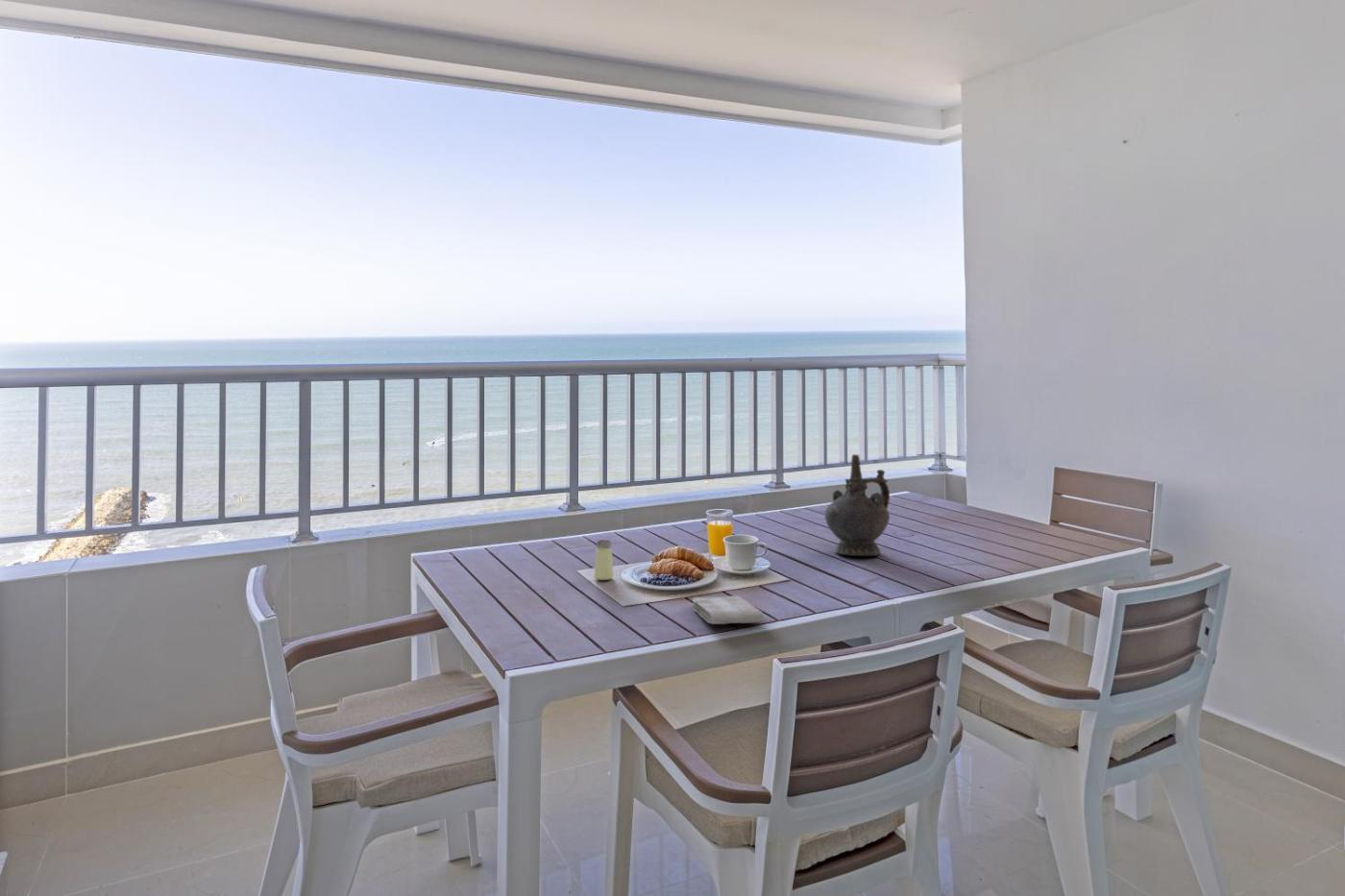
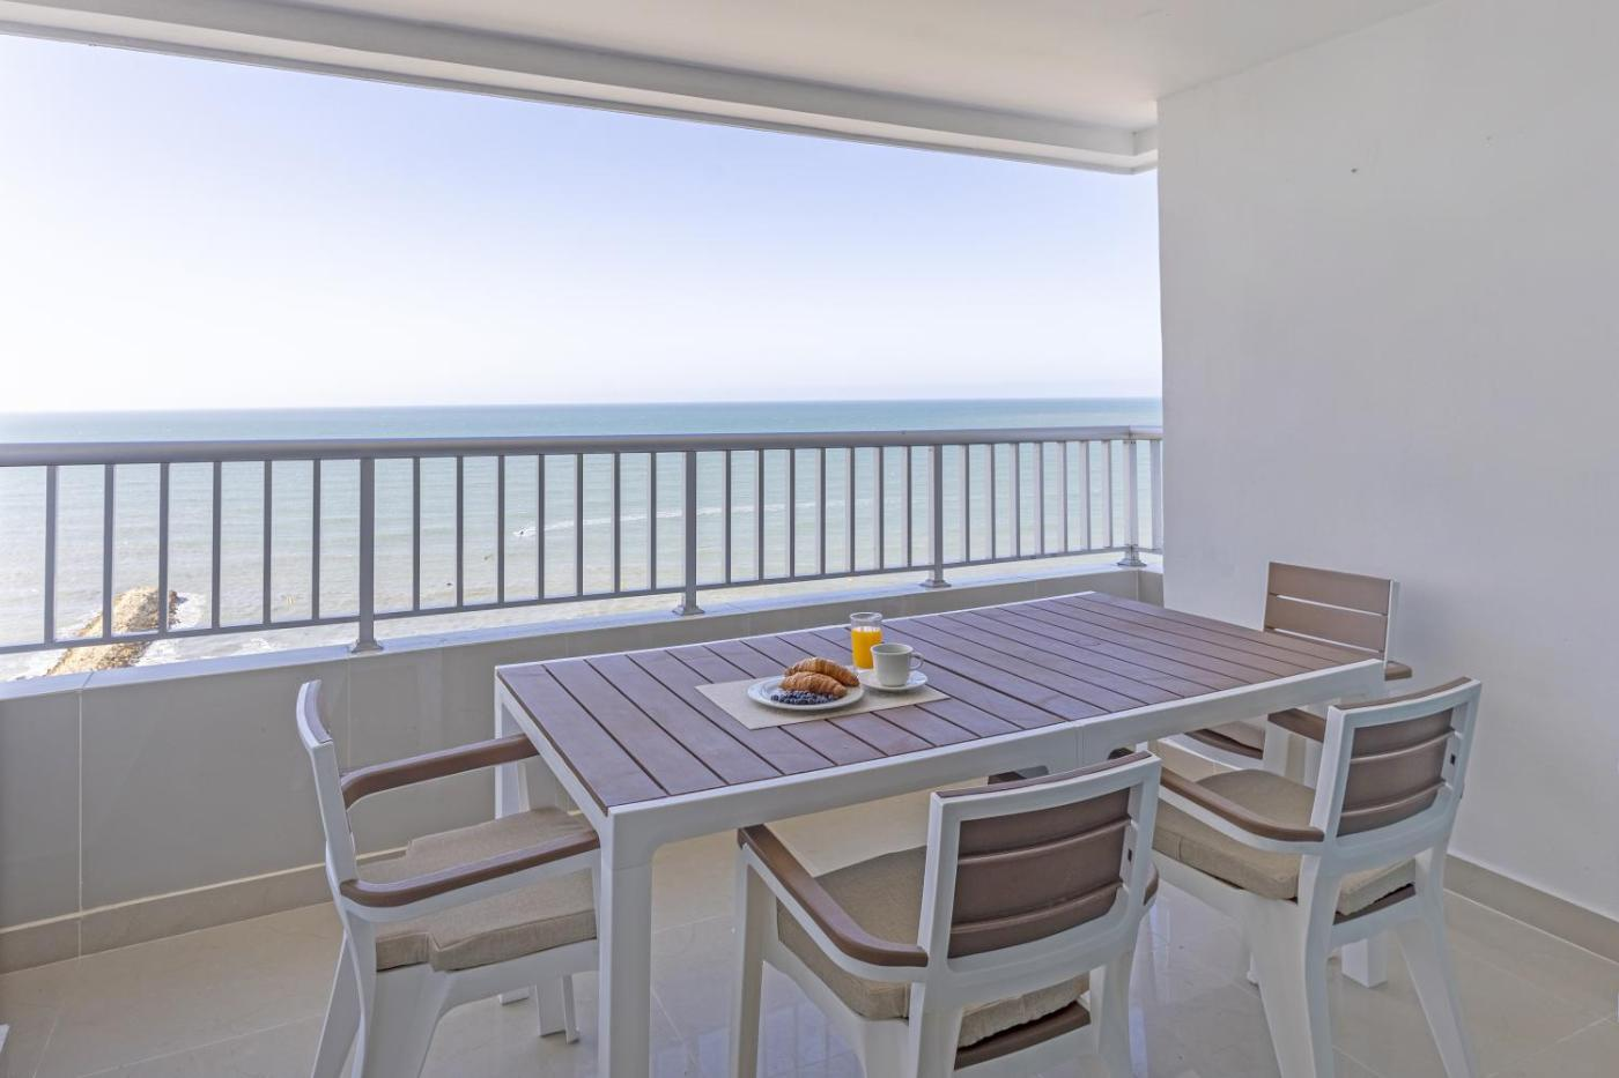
- saltshaker (603, 559)
- washcloth (725, 608)
- ceremonial vessel (859, 503)
